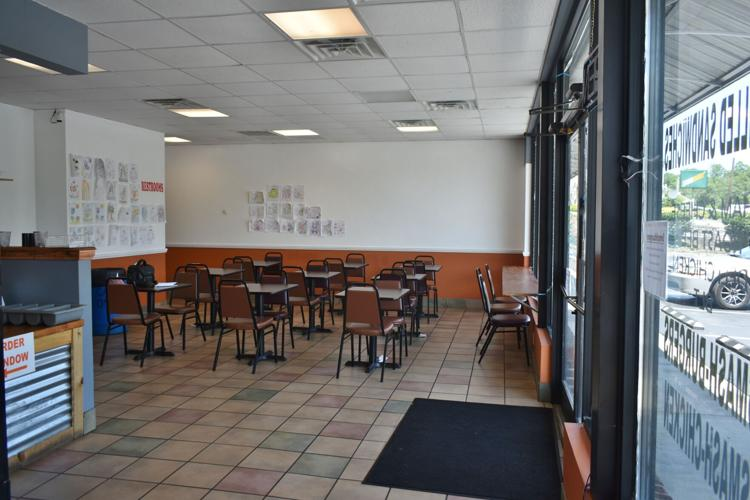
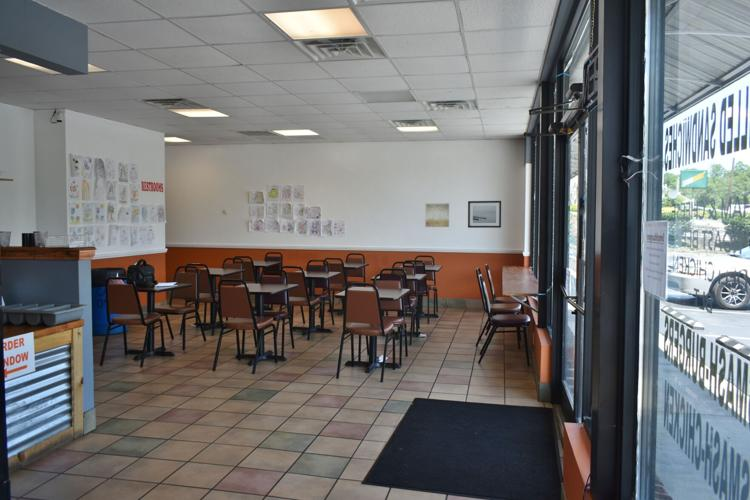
+ wall art (484, 214)
+ wall art (437, 215)
